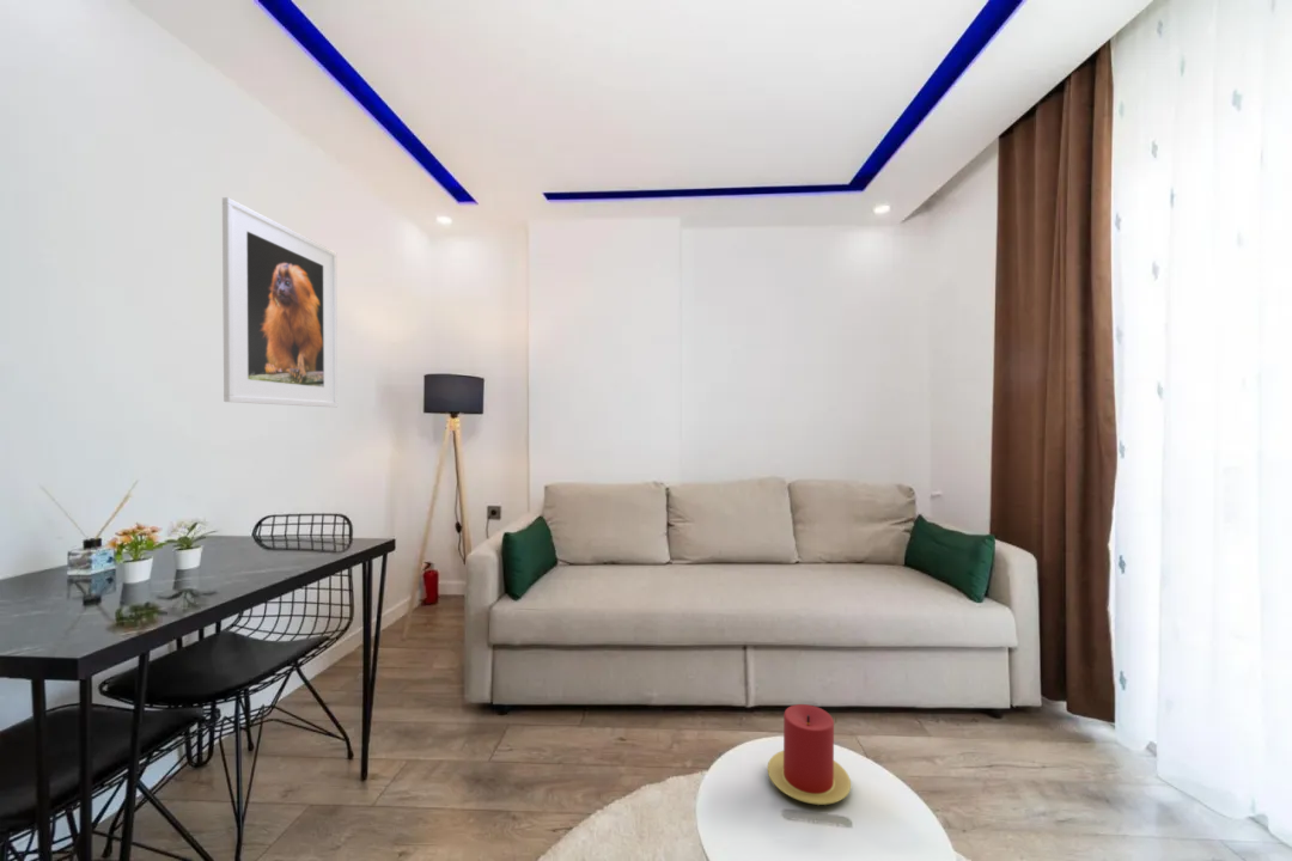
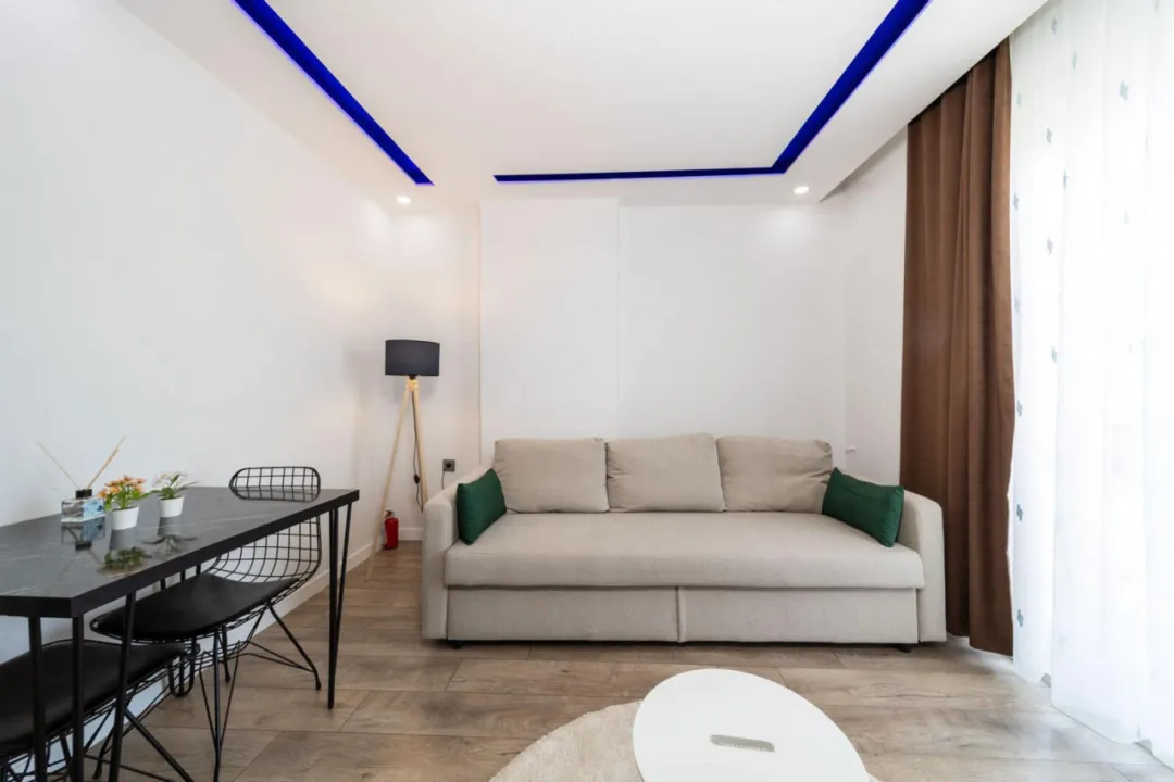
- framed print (287, 317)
- candle (807, 749)
